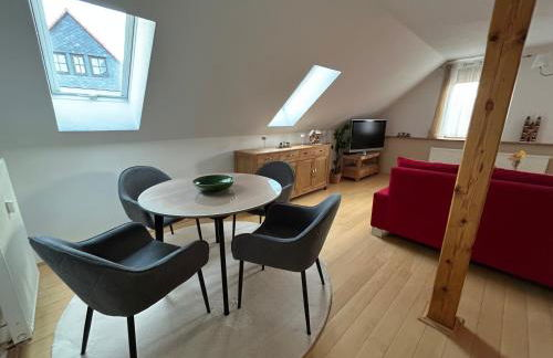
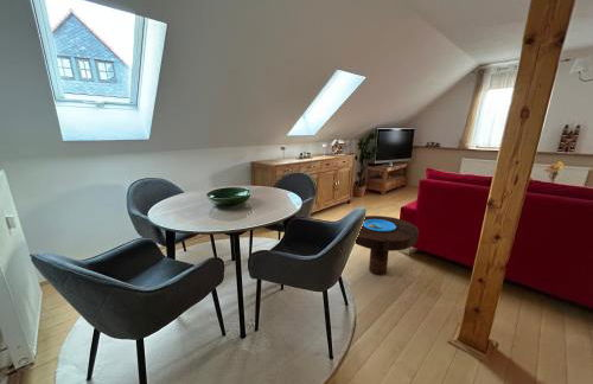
+ side table (380, 248)
